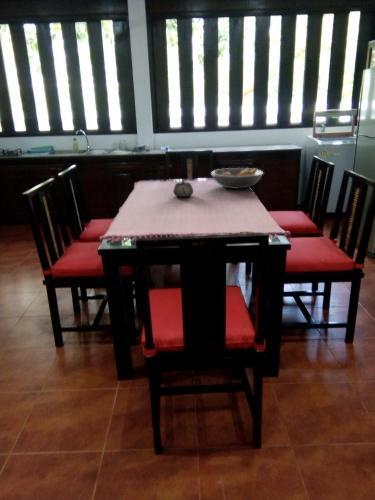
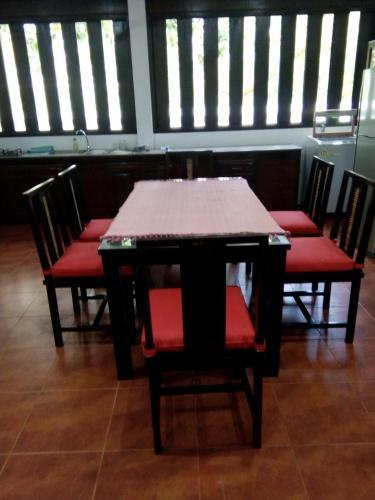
- fruit bowl (236, 177)
- teapot (183, 188)
